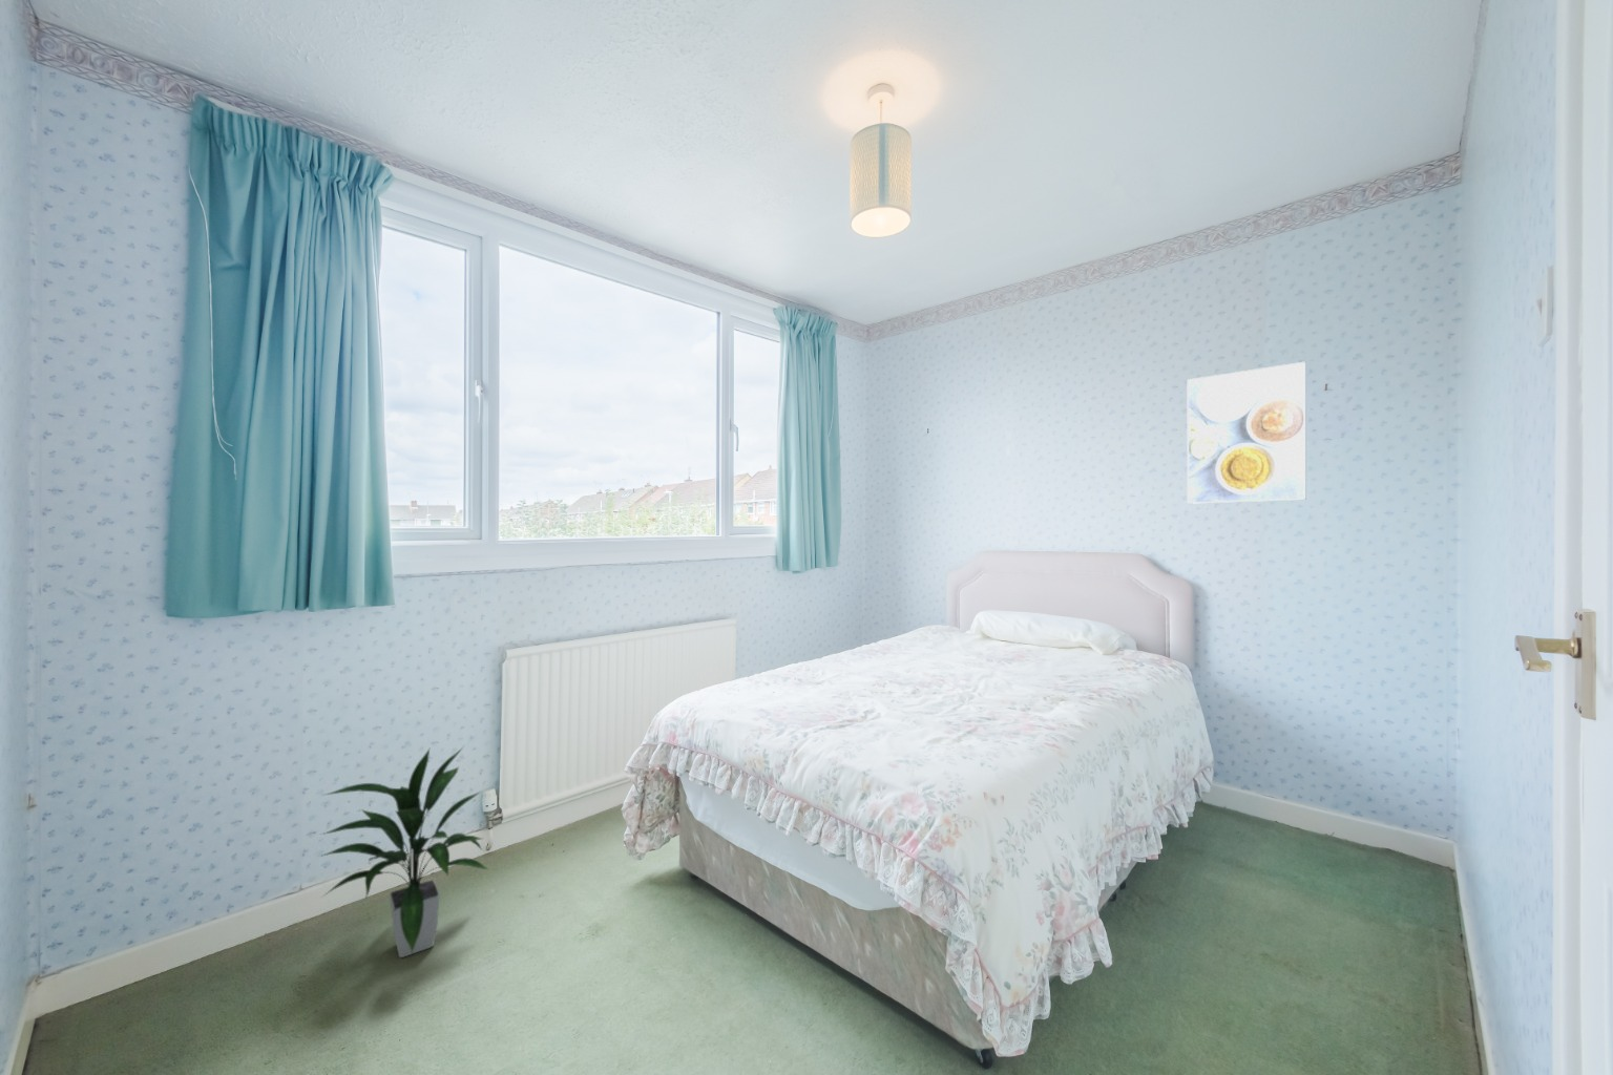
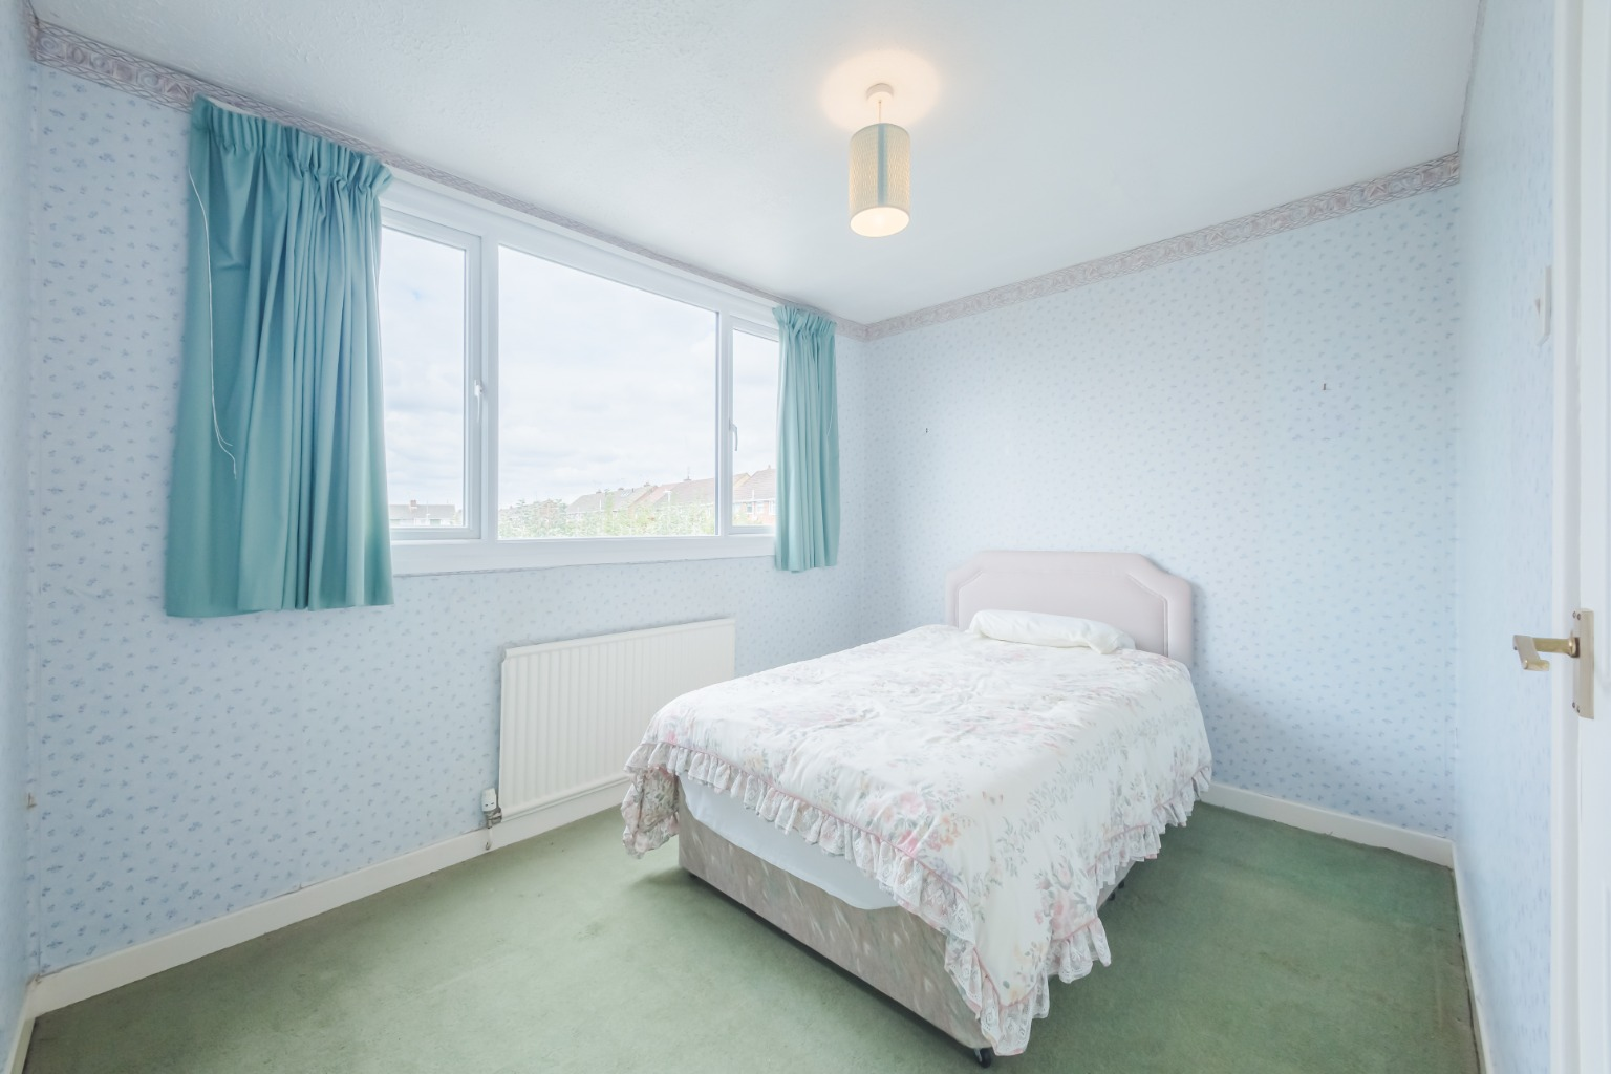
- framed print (1243, 436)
- indoor plant (409, 852)
